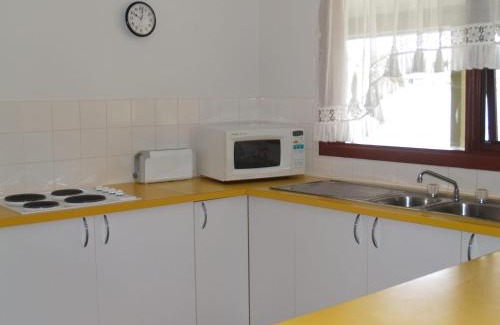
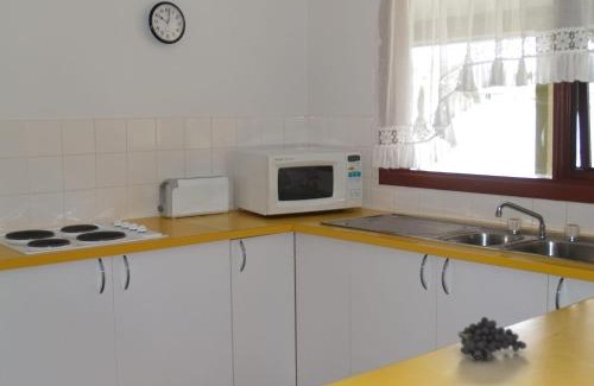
+ fruit (489, 335)
